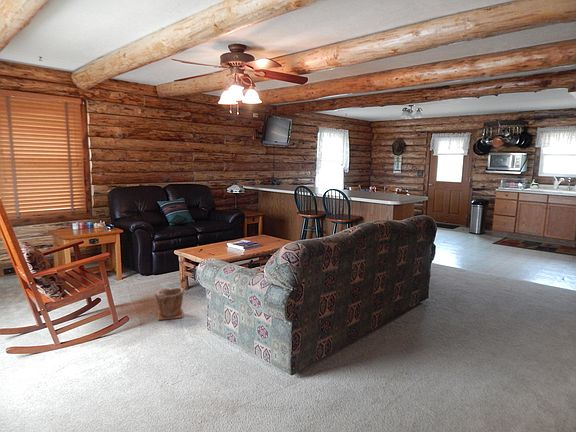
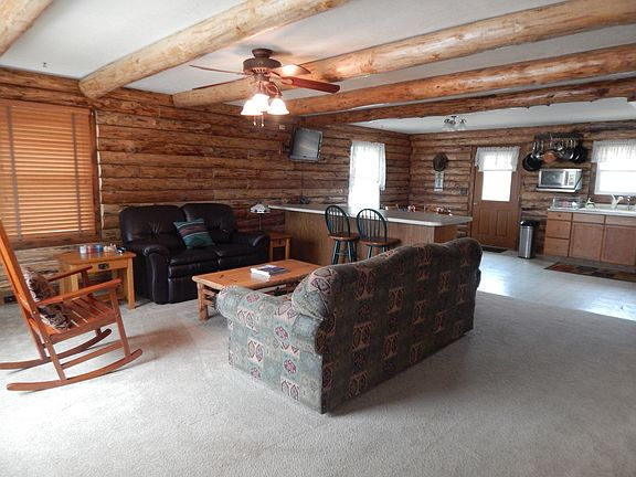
- plant pot (170, 302)
